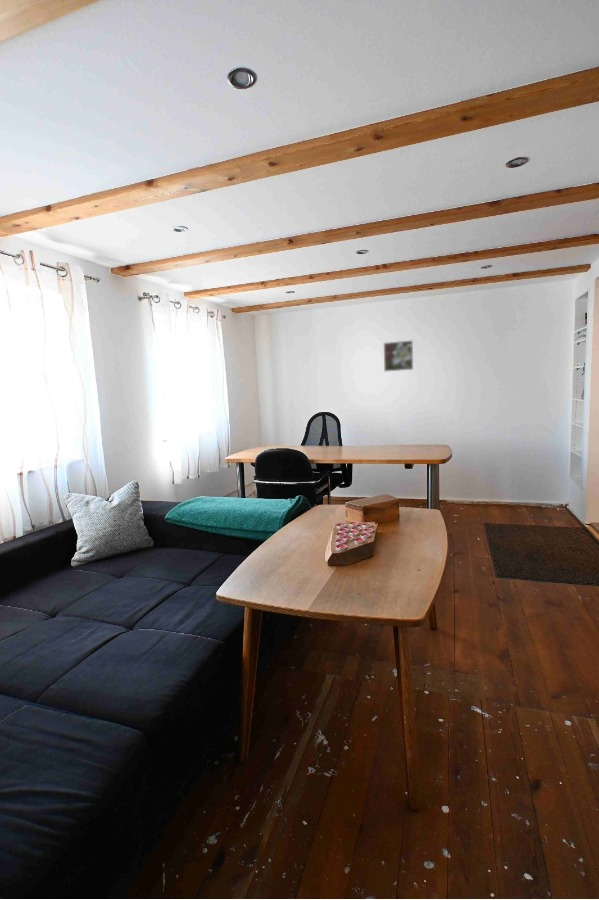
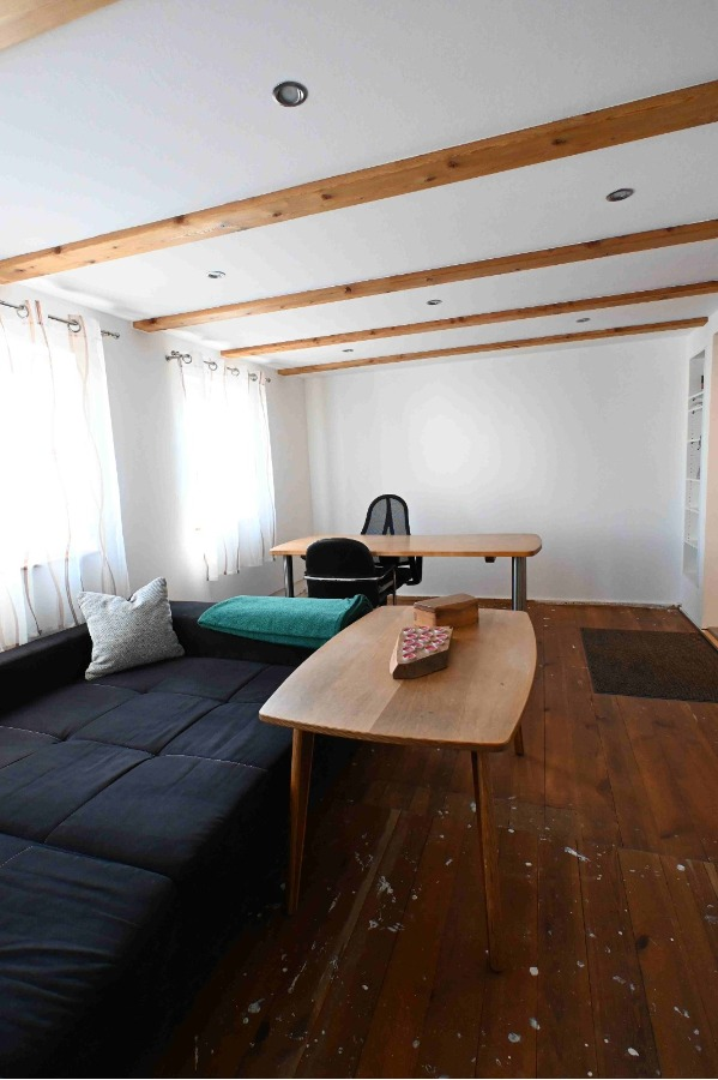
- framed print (398, 356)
